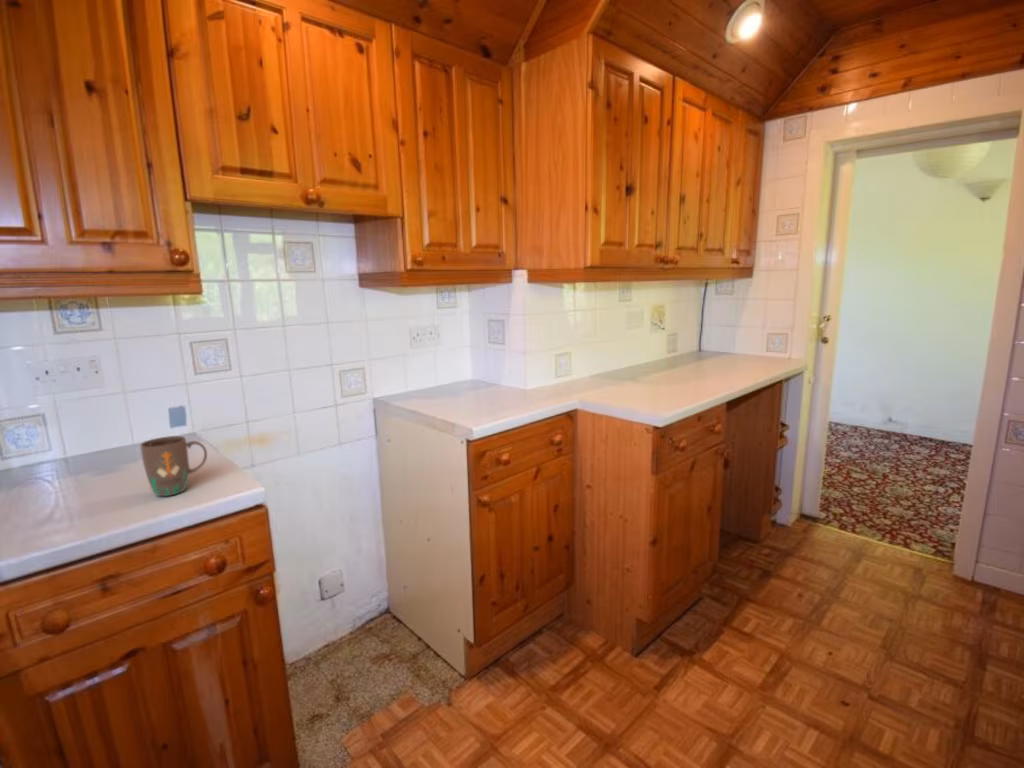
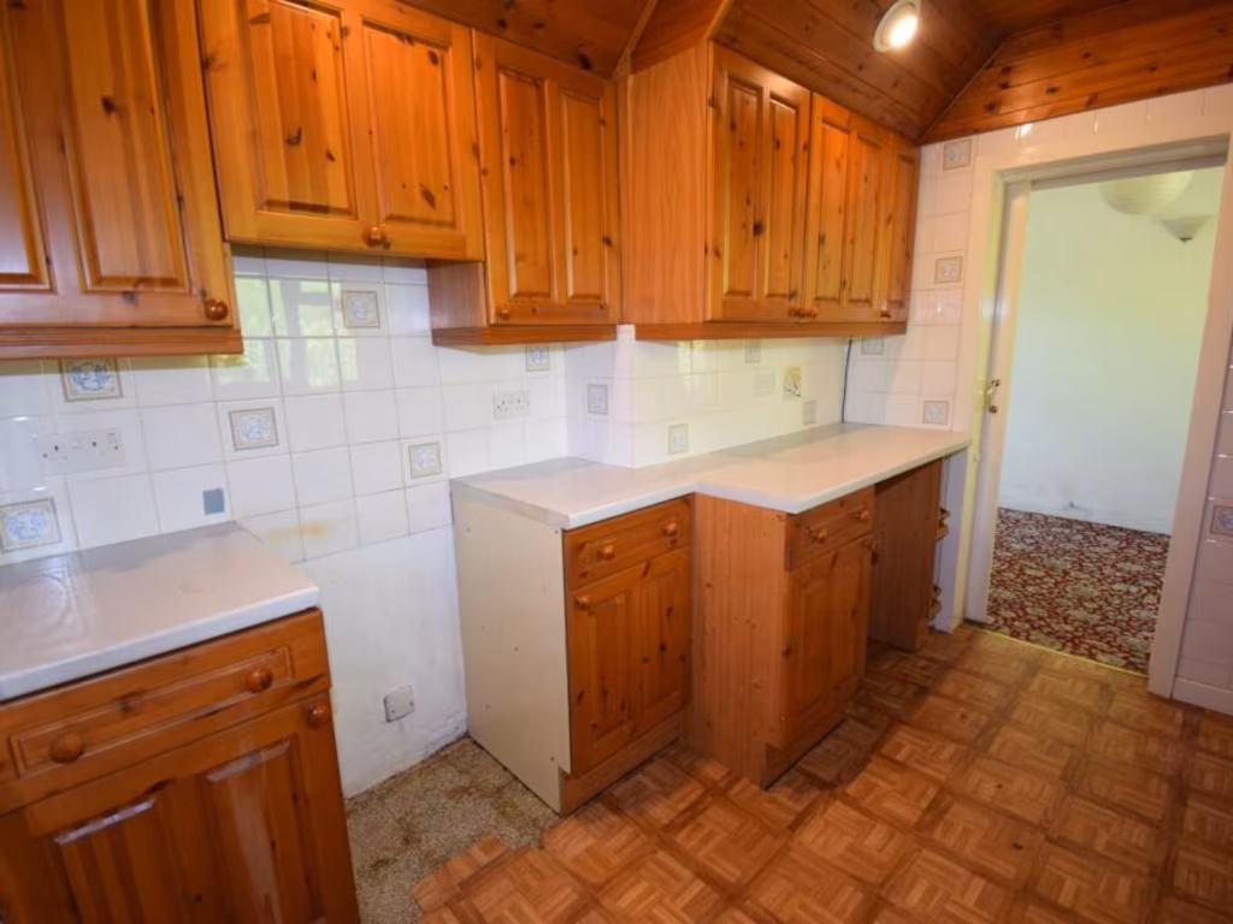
- mug (176, 465)
